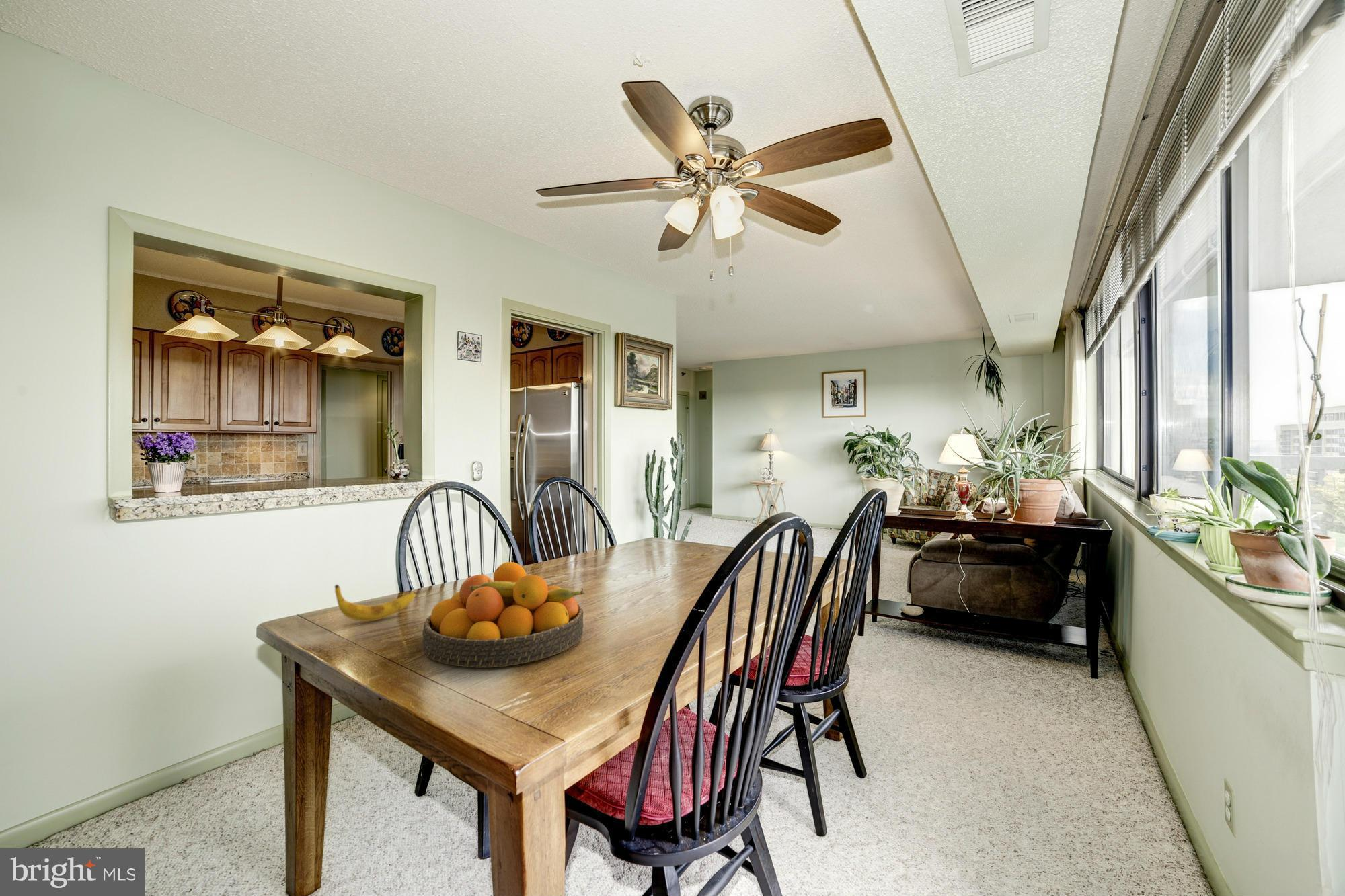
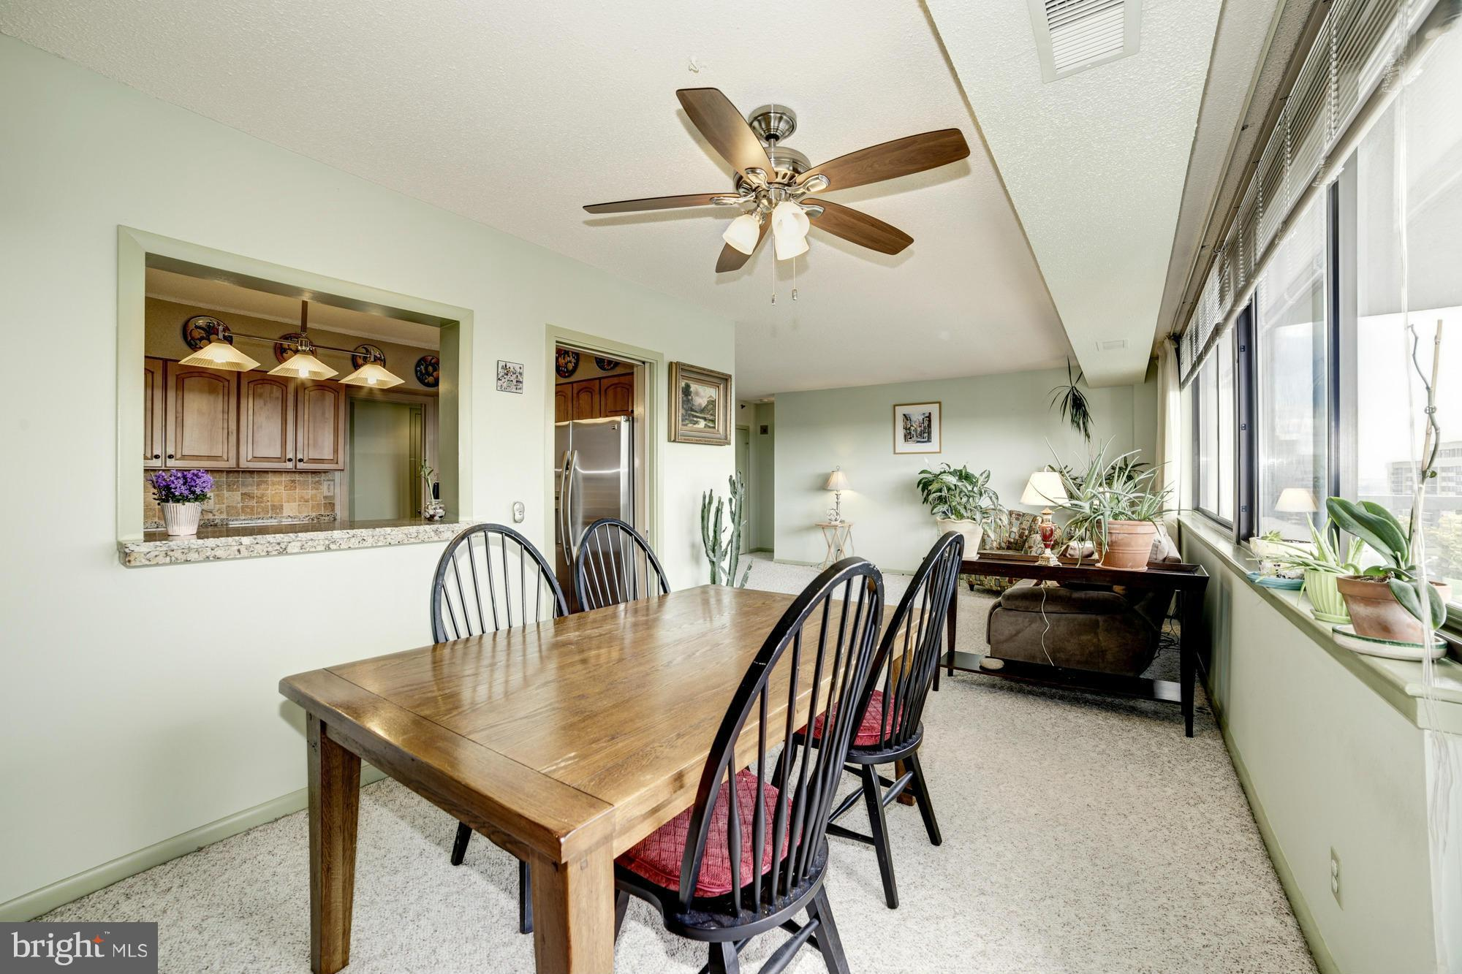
- banana (379, 604)
- fruit bowl (506, 604)
